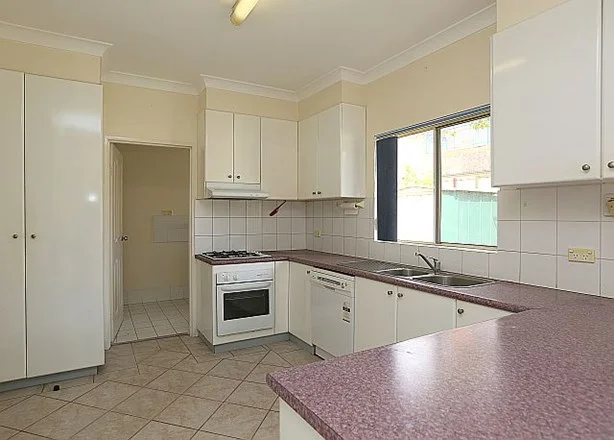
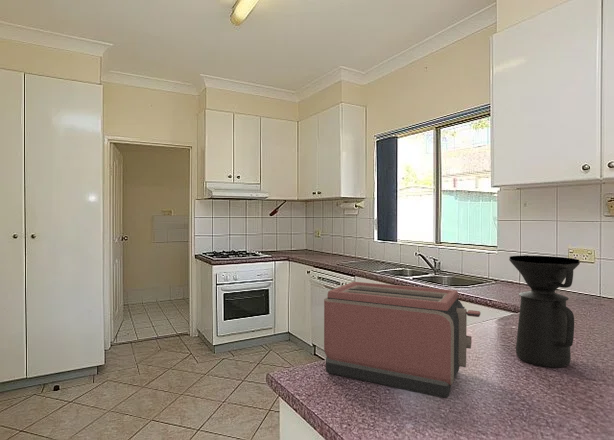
+ coffee maker (542, 309)
+ toaster (401, 332)
